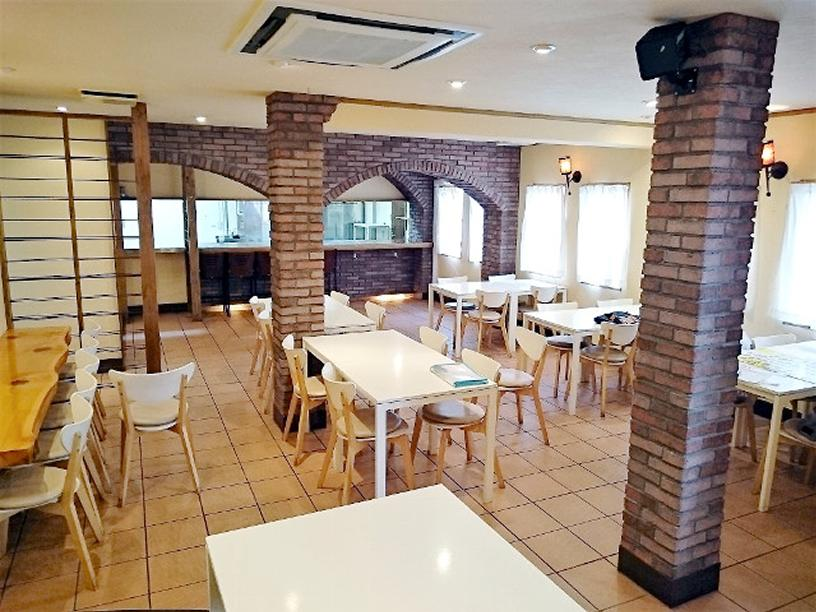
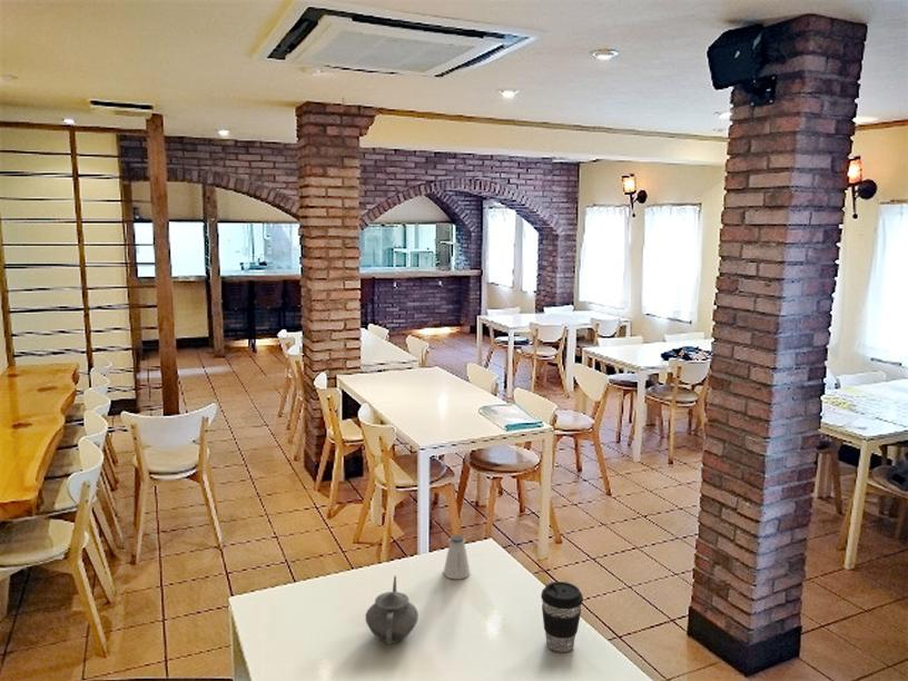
+ coffee cup (561, 616)
+ teapot (392, 612)
+ saltshaker (456, 554)
